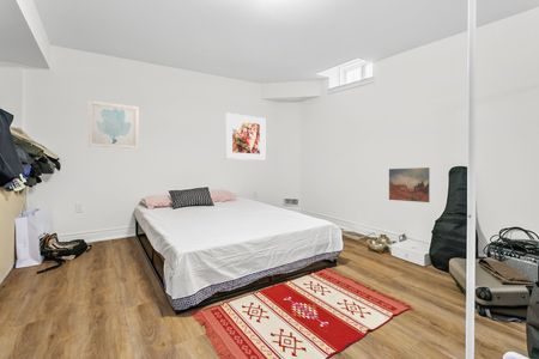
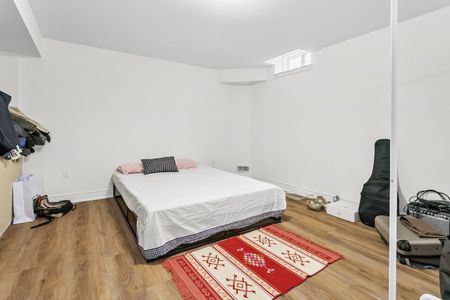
- wall art (114, 126)
- wall art (407, 184)
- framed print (246, 138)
